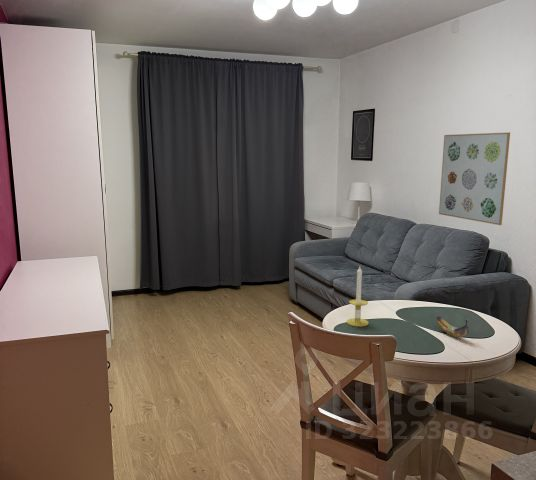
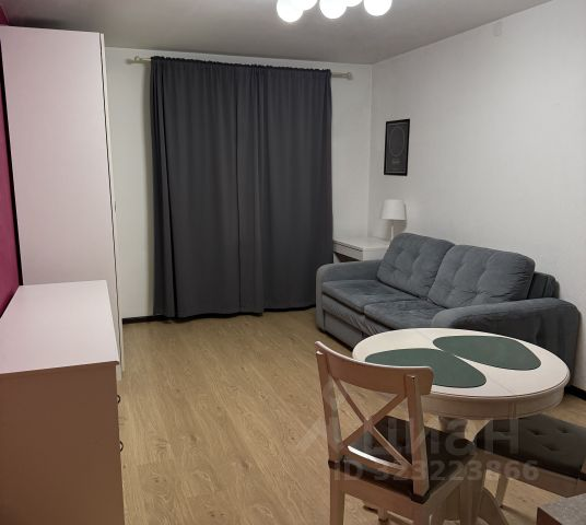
- candle (358, 294)
- banana (450, 325)
- wall art (471, 177)
